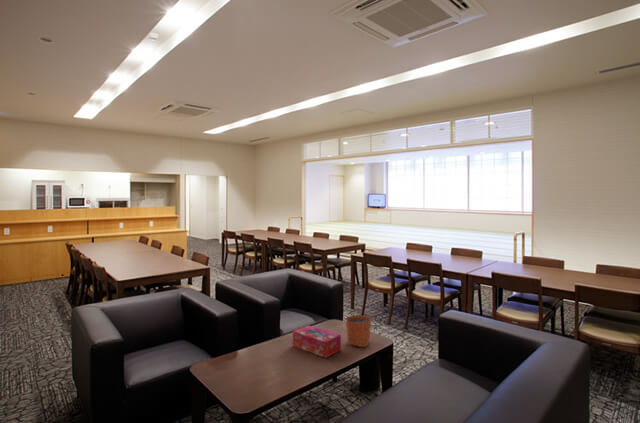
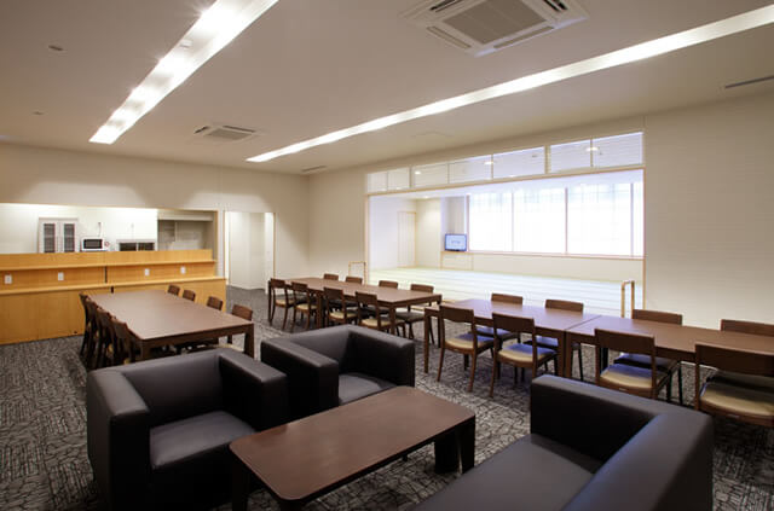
- tissue box (316, 340)
- plant pot (358, 325)
